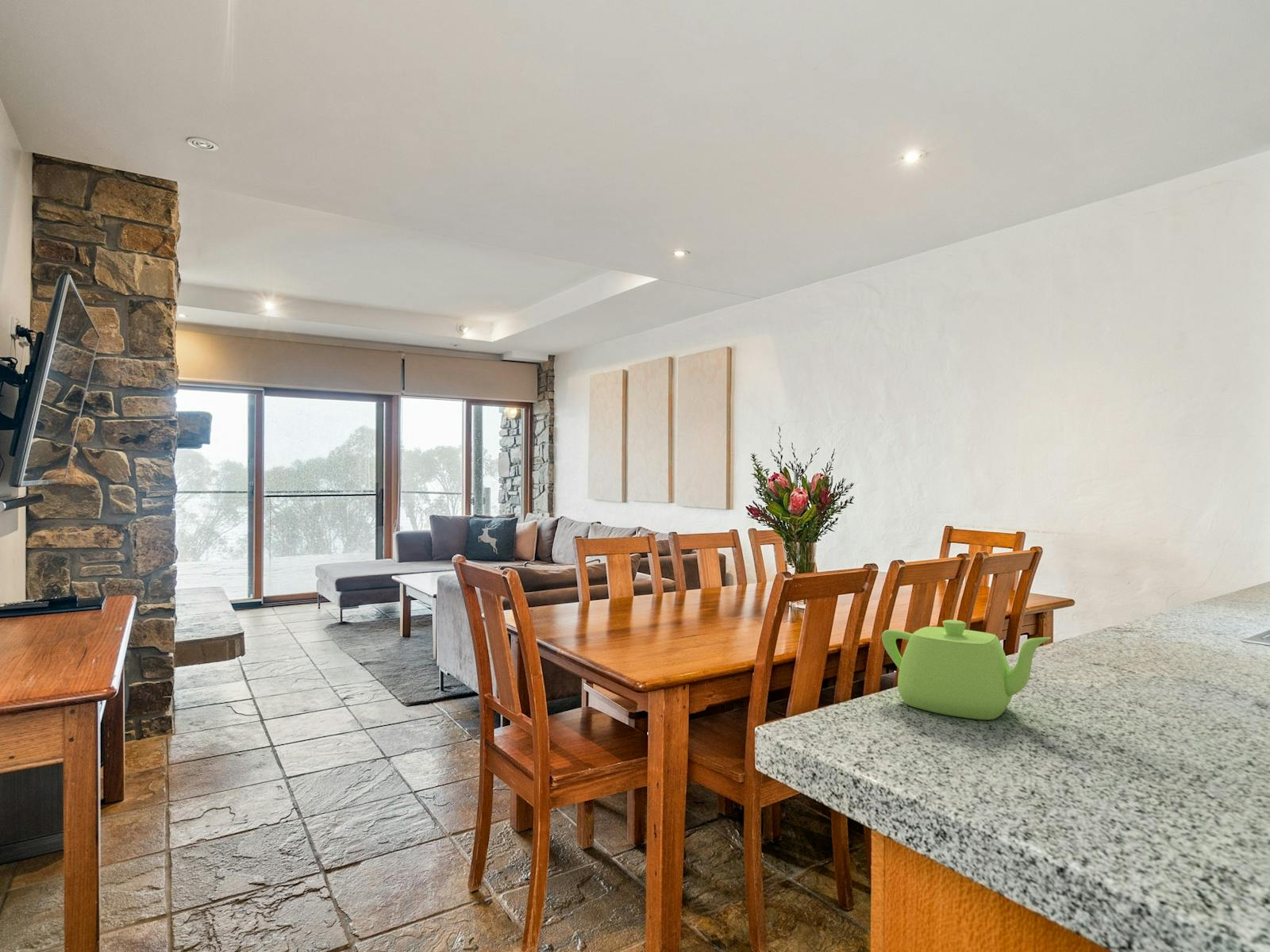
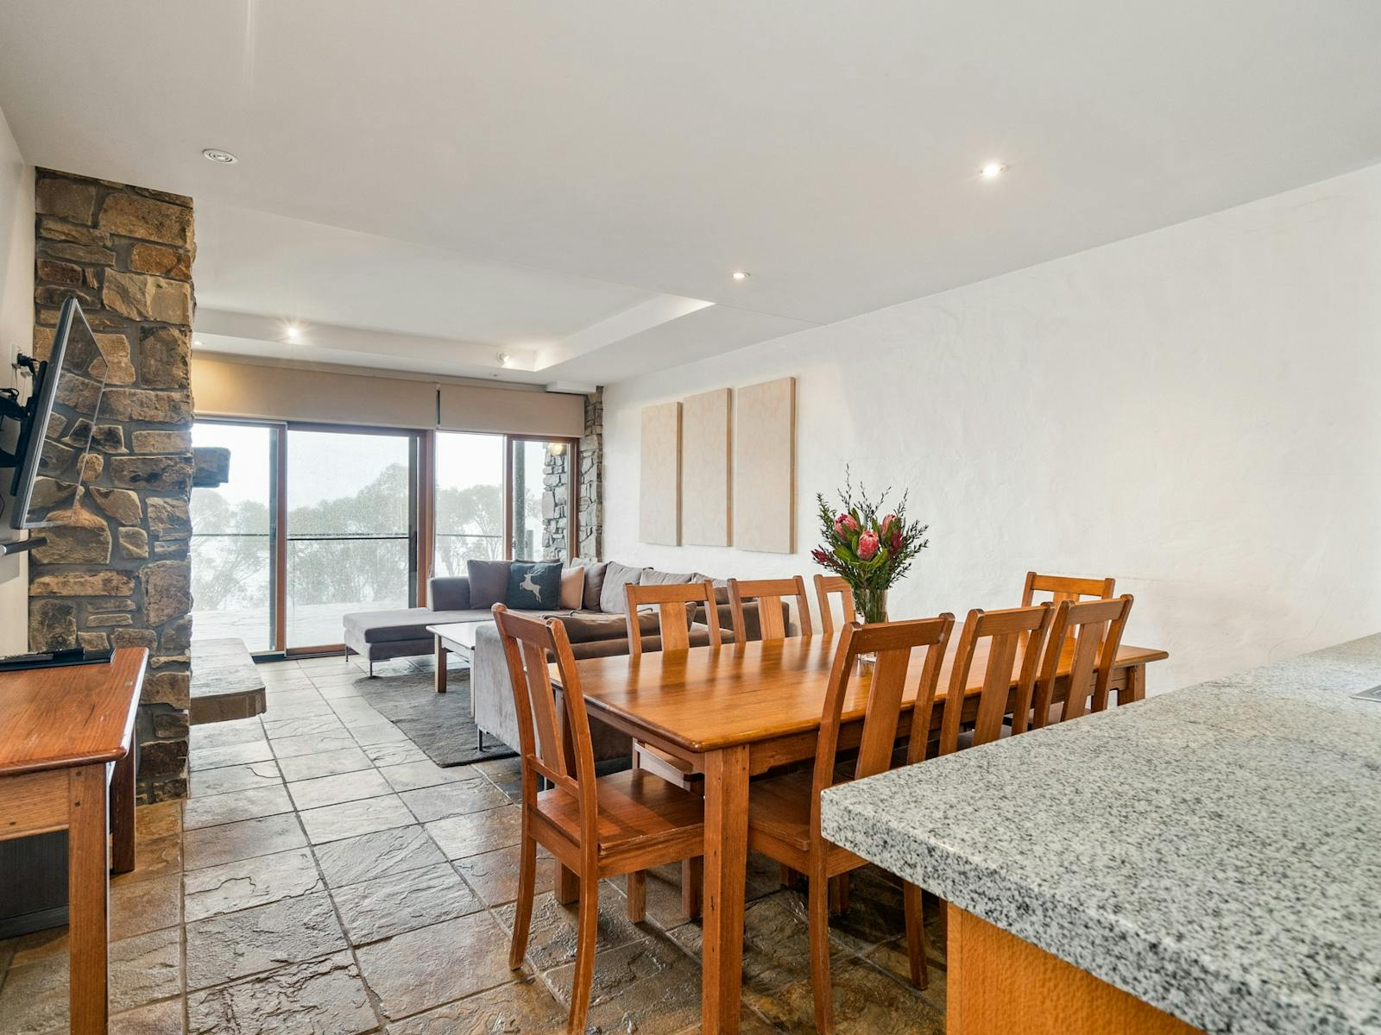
- teapot (960, 663)
